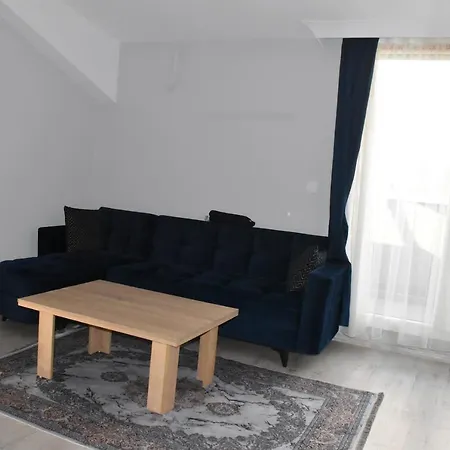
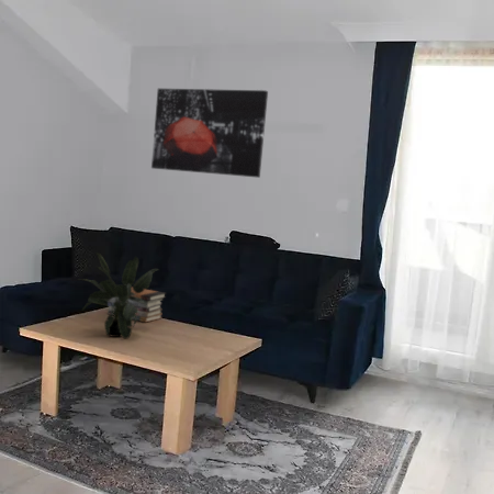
+ wall art (206, 131)
+ book stack (135, 303)
+ potted plant (115, 293)
